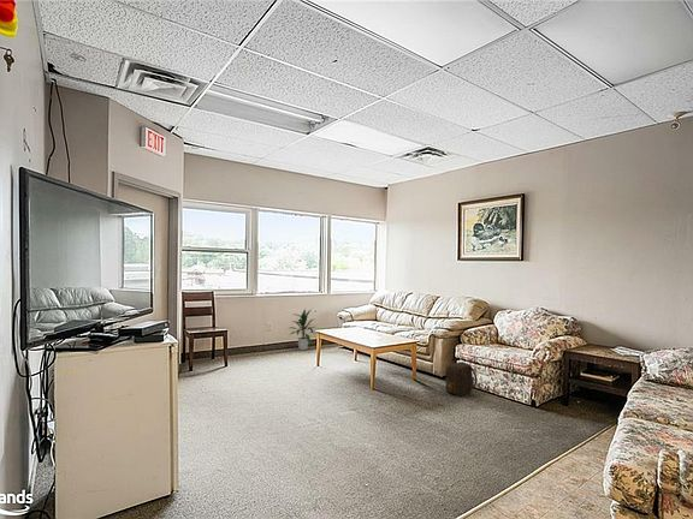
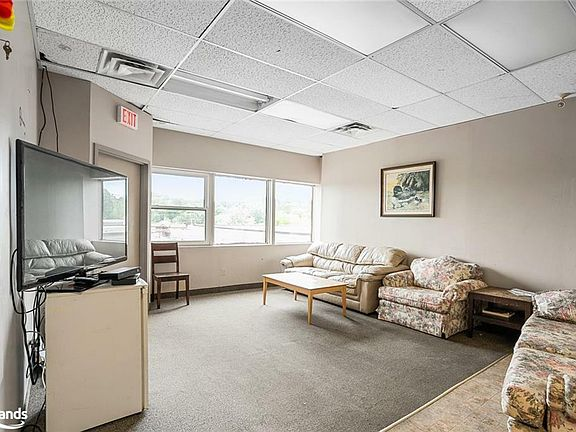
- indoor plant (303, 328)
- backpack (461, 378)
